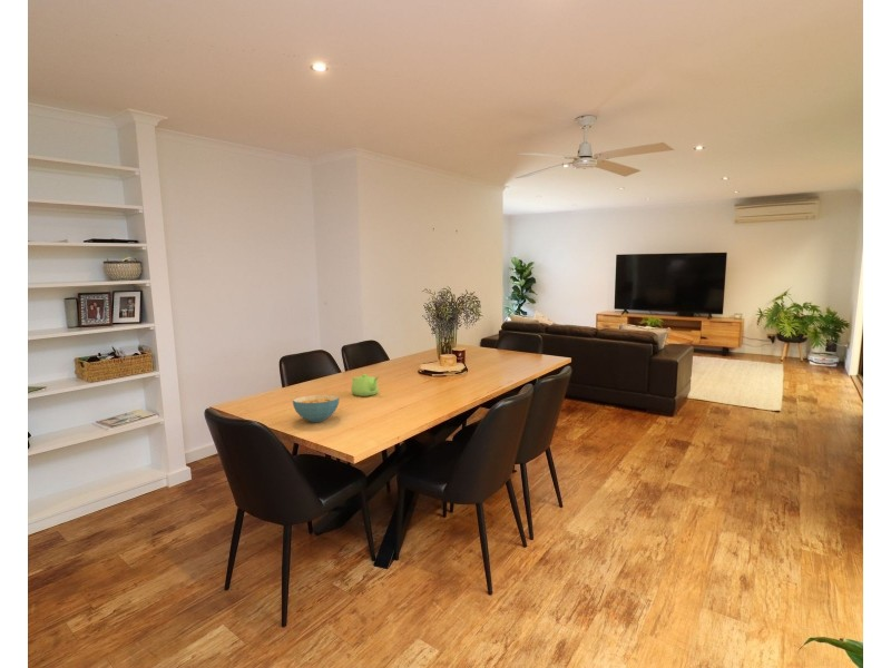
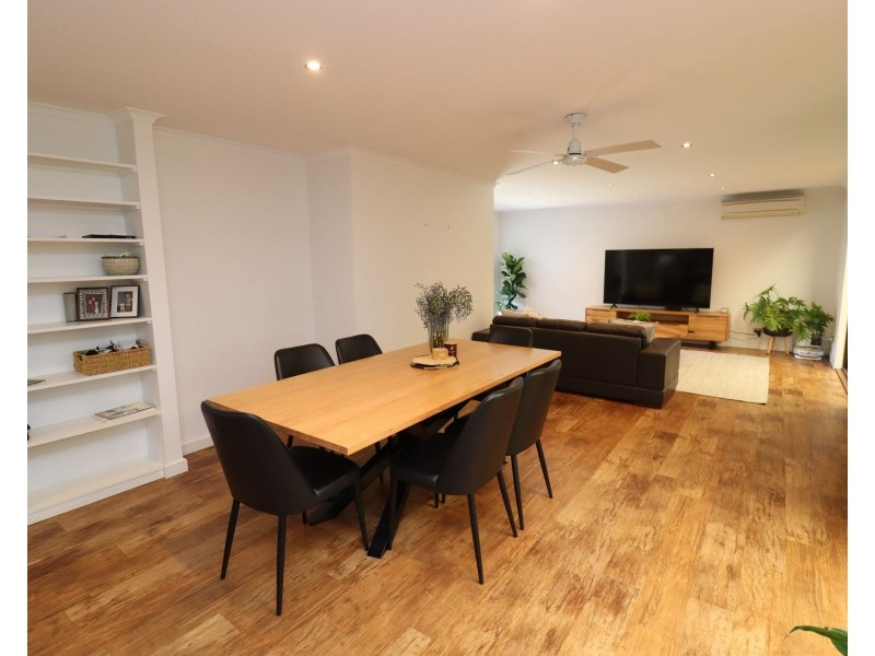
- cereal bowl (316, 410)
- teapot (365, 384)
